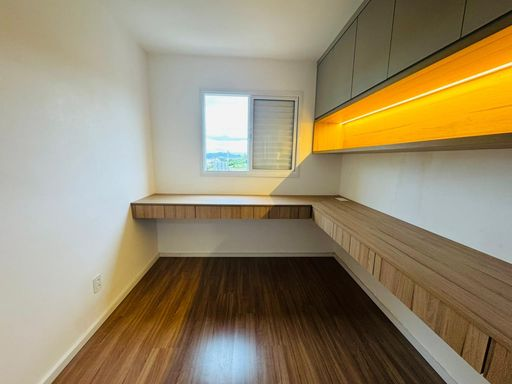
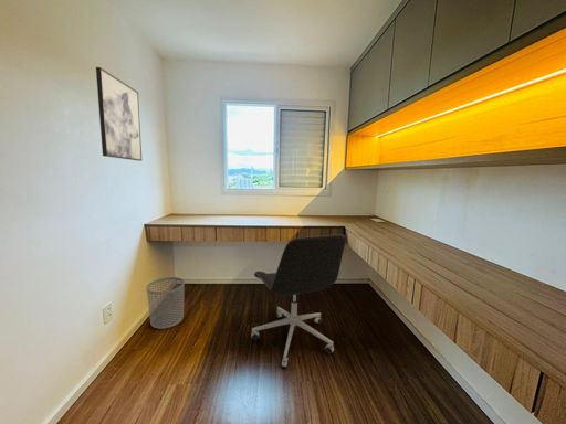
+ wall art (122, 120)
+ office chair (295, 284)
+ waste bin (166, 301)
